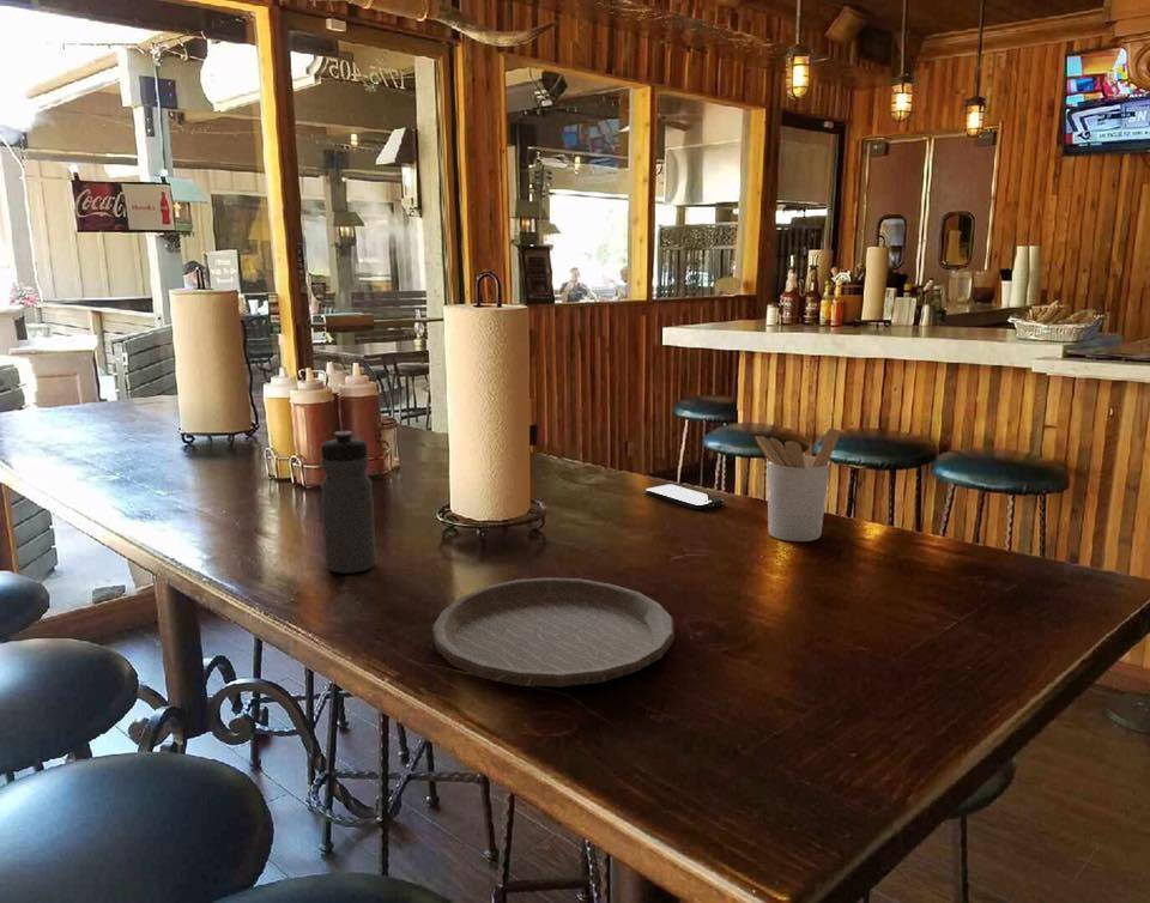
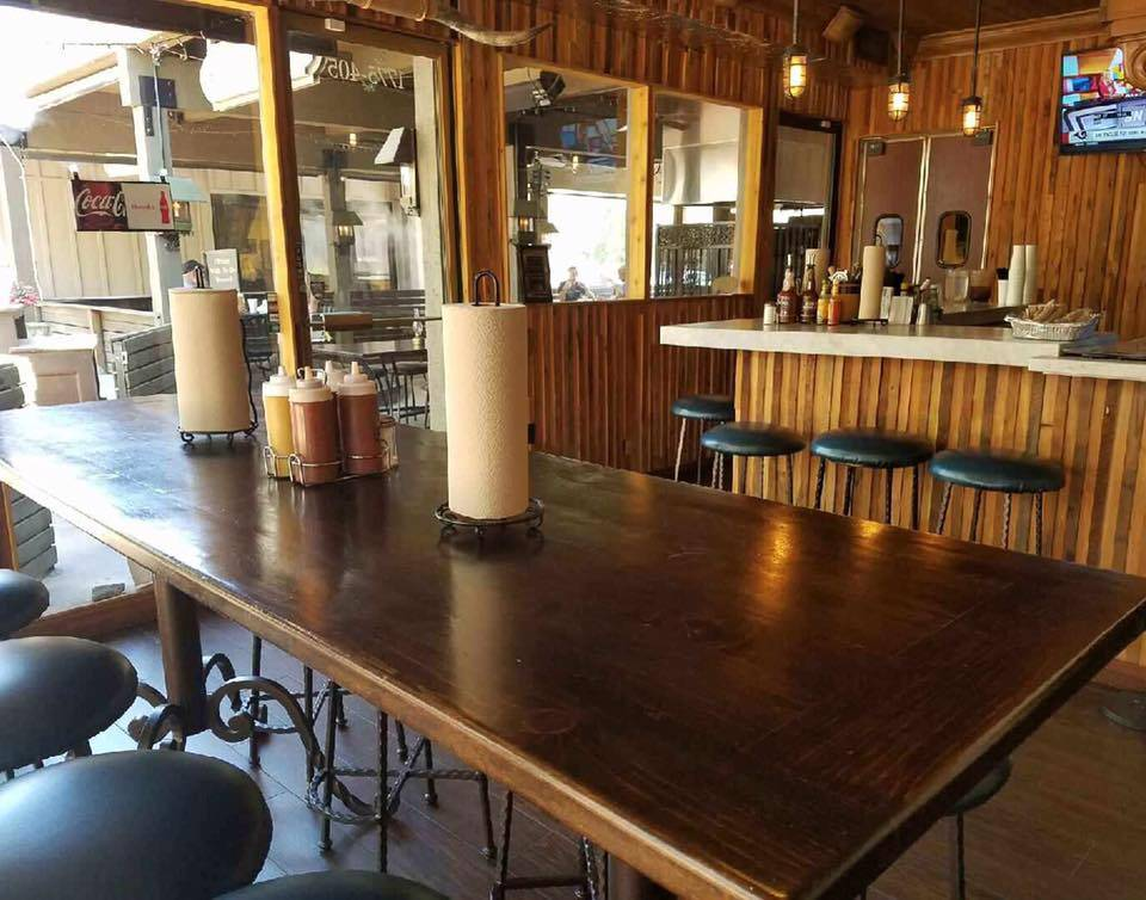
- water bottle (347, 499)
- plate (553, 629)
- utensil holder (791, 483)
- smartphone (683, 496)
